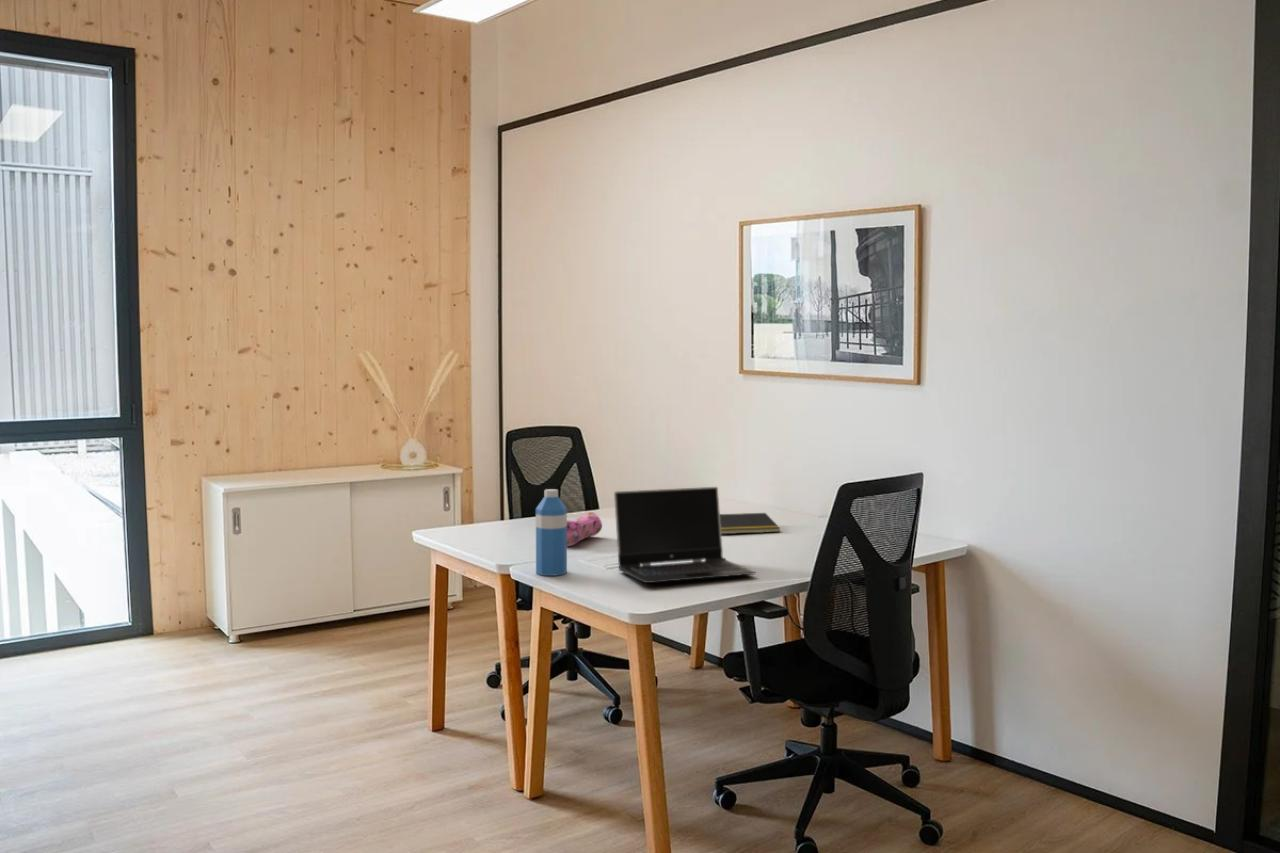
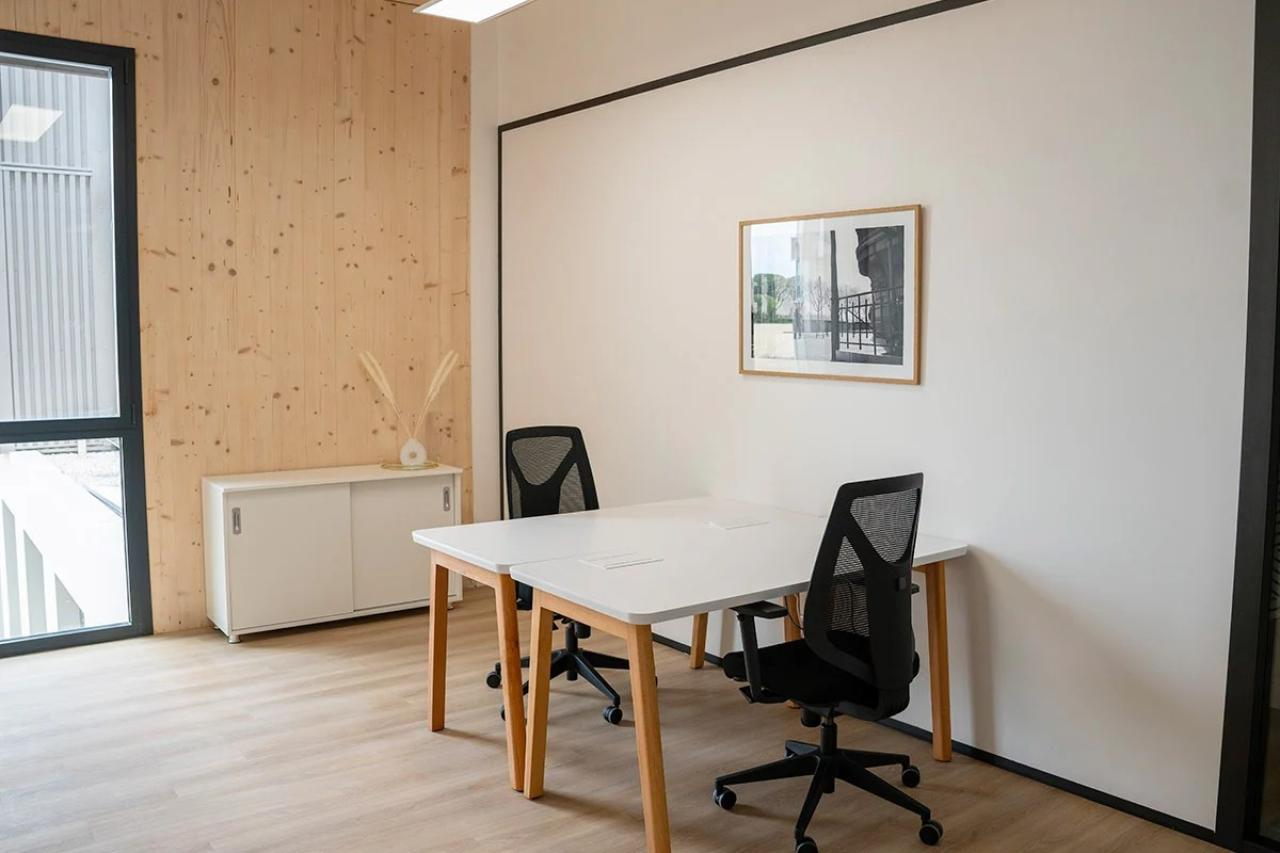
- laptop computer (683, 534)
- water bottle (551, 531)
- pencil case (579, 528)
- notepad (742, 523)
